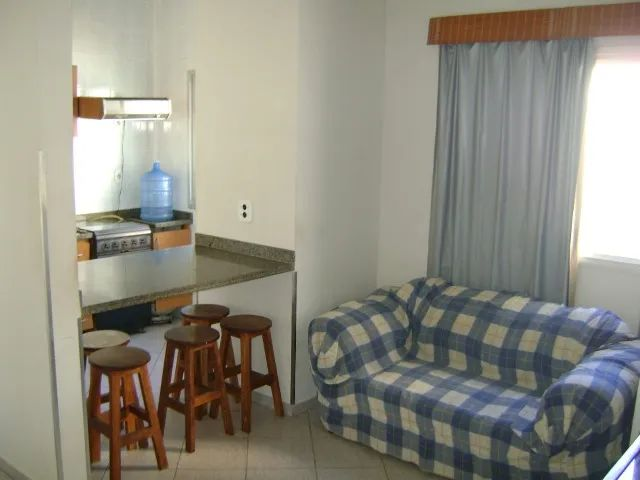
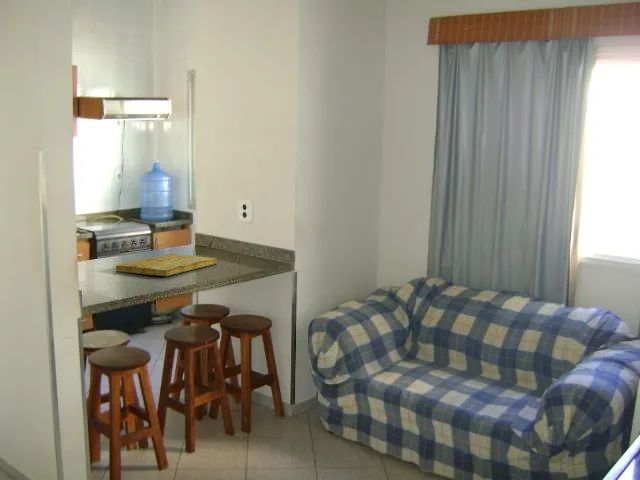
+ cutting board (168, 263)
